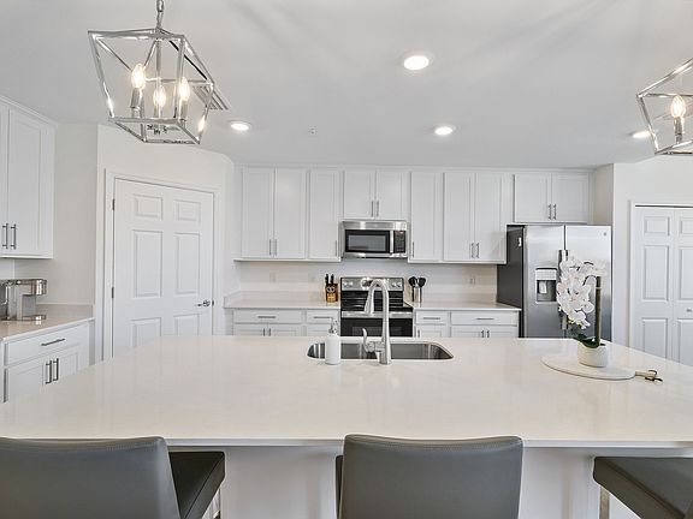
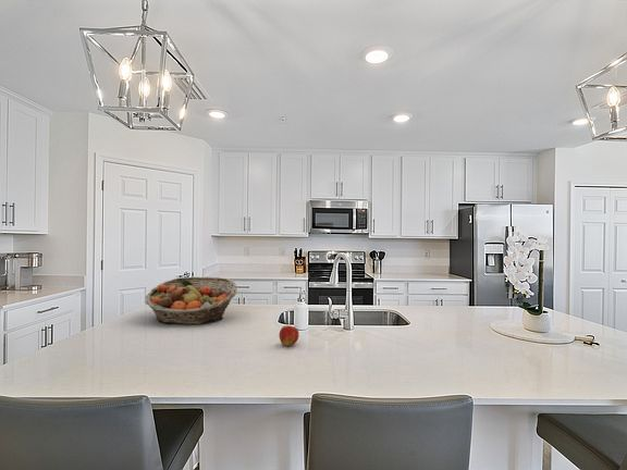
+ fruit basket (192, 298)
+ apple (288, 335)
